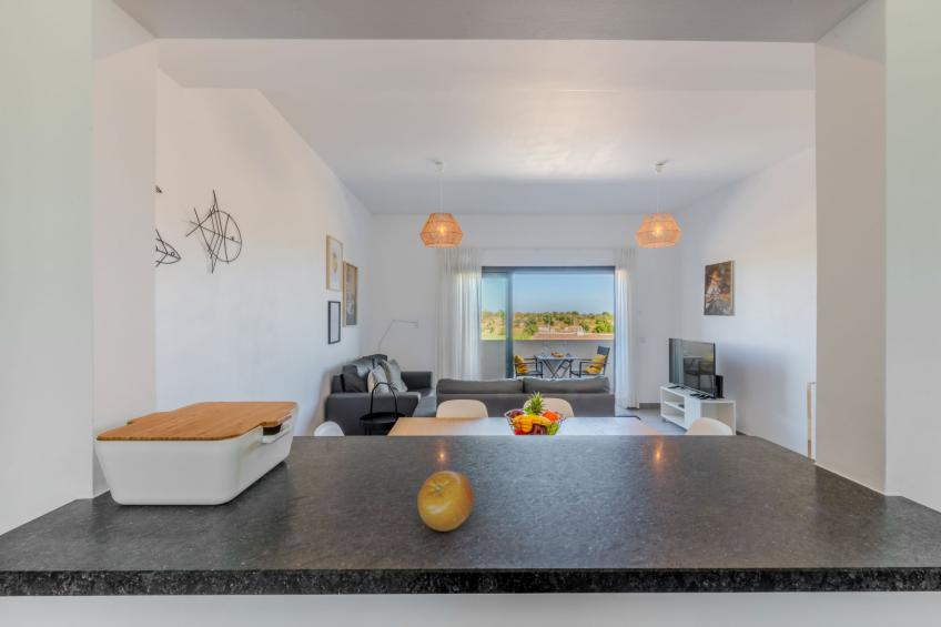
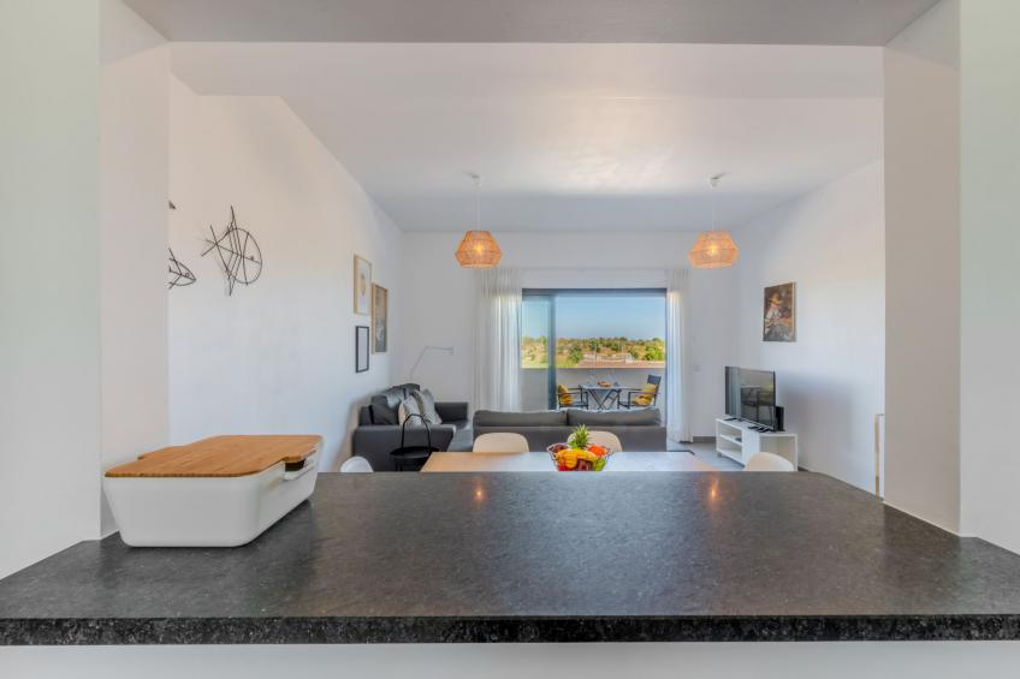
- fruit (445, 499)
